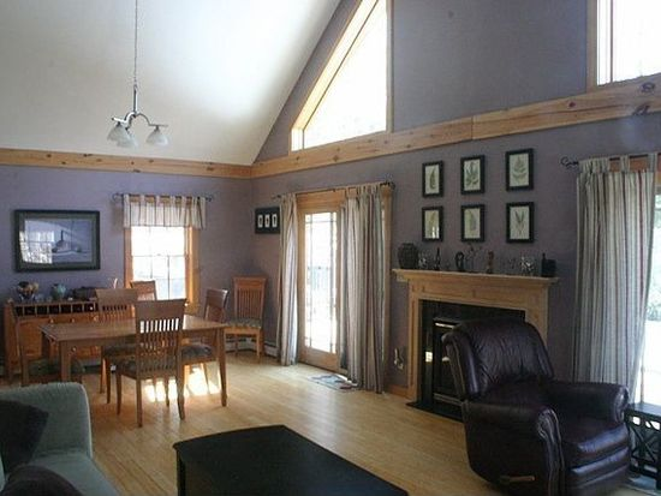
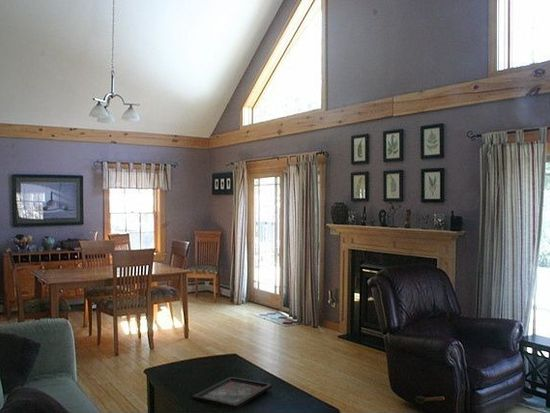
+ decorative tray (233, 391)
